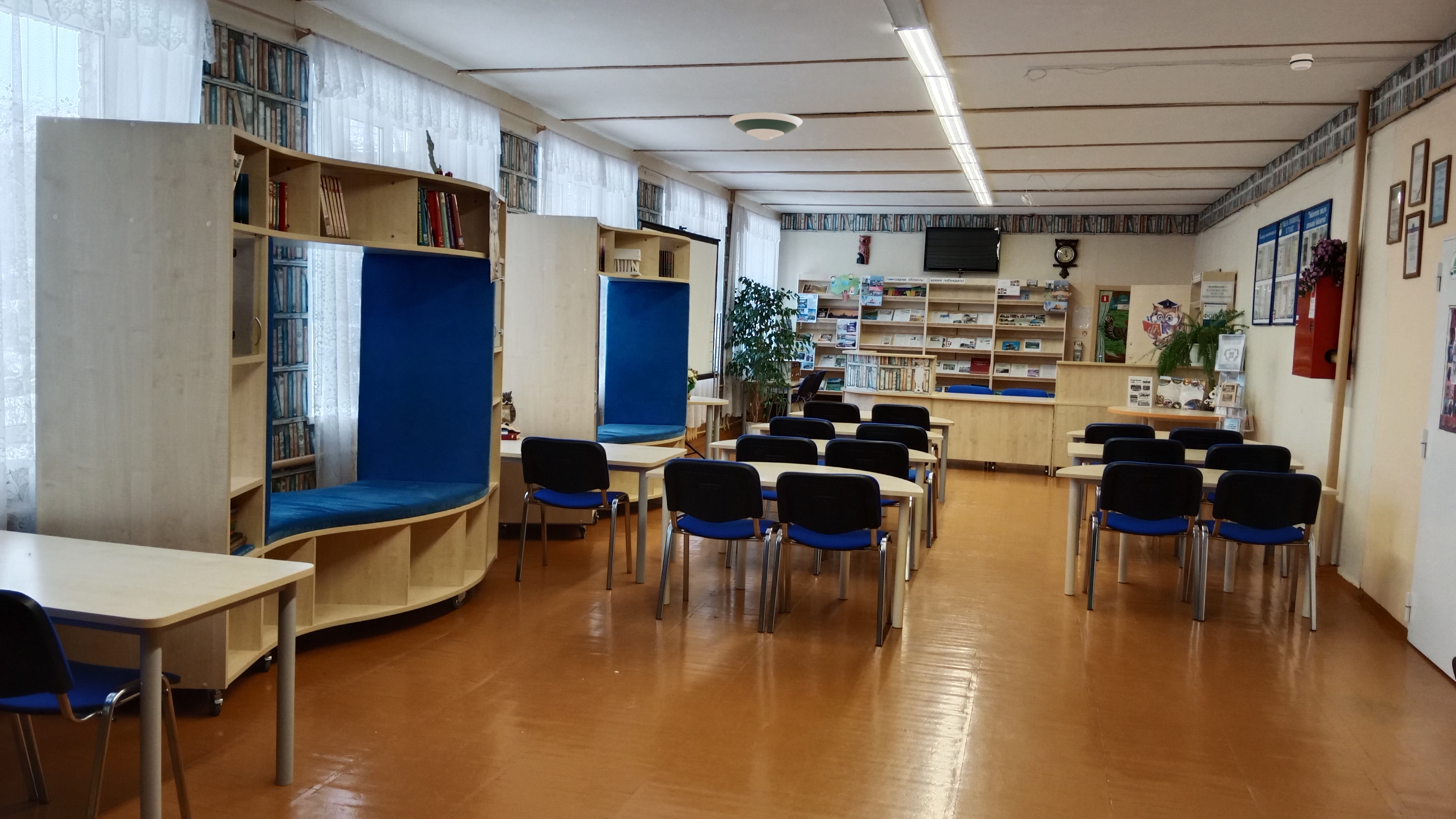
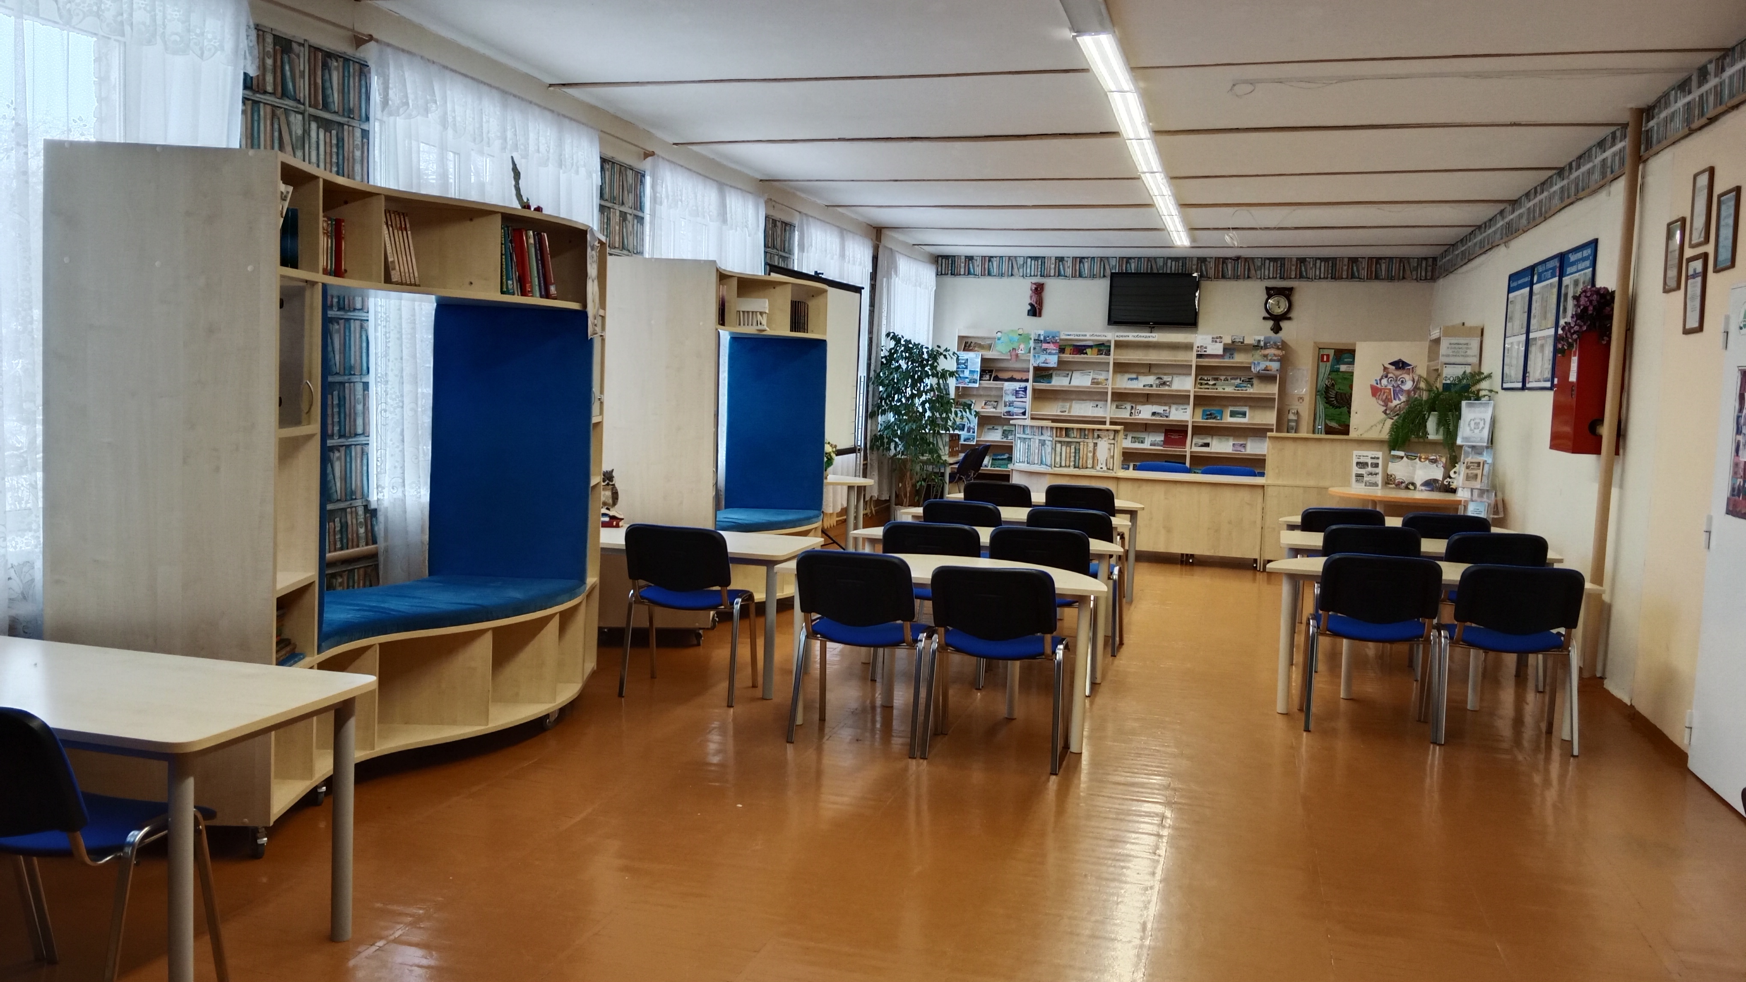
- smoke detector (1301, 62)
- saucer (765, 129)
